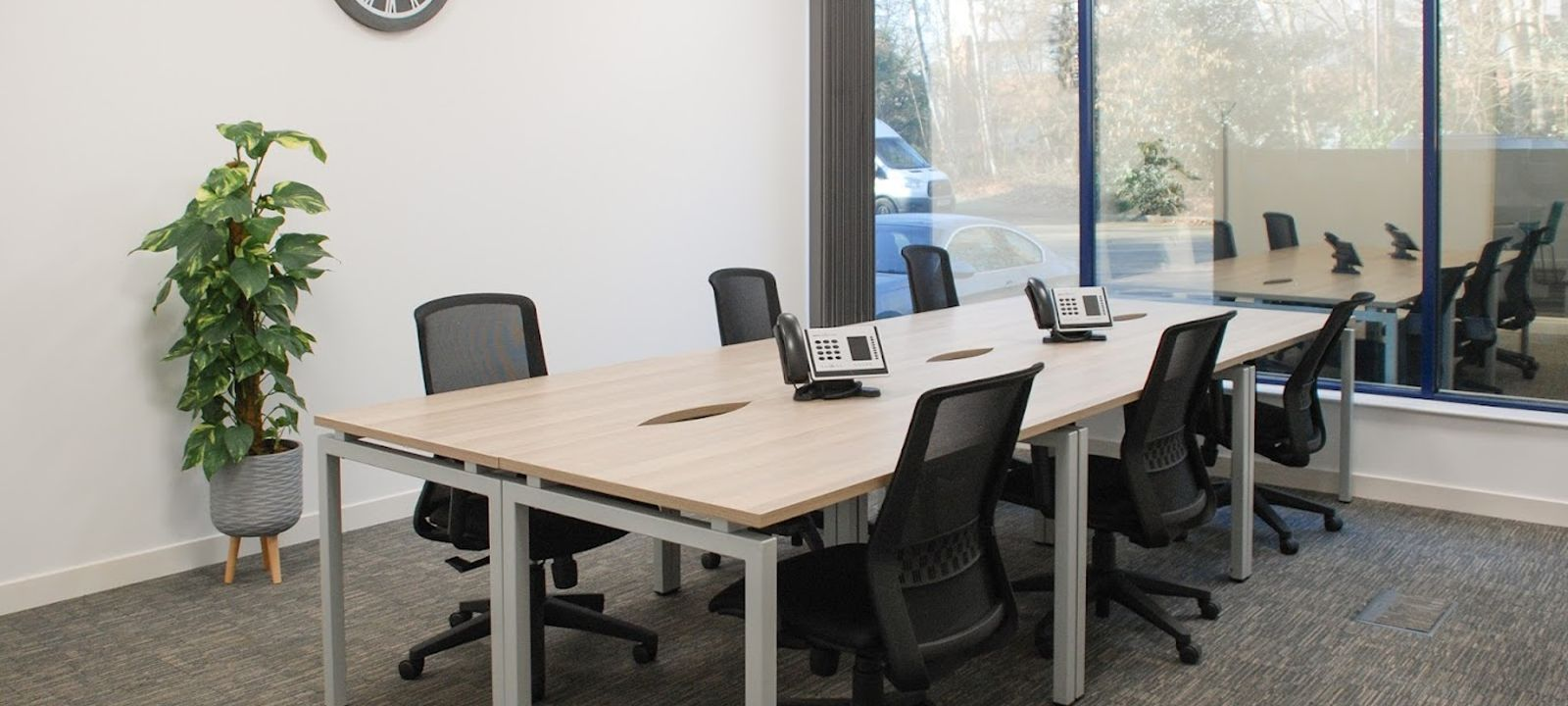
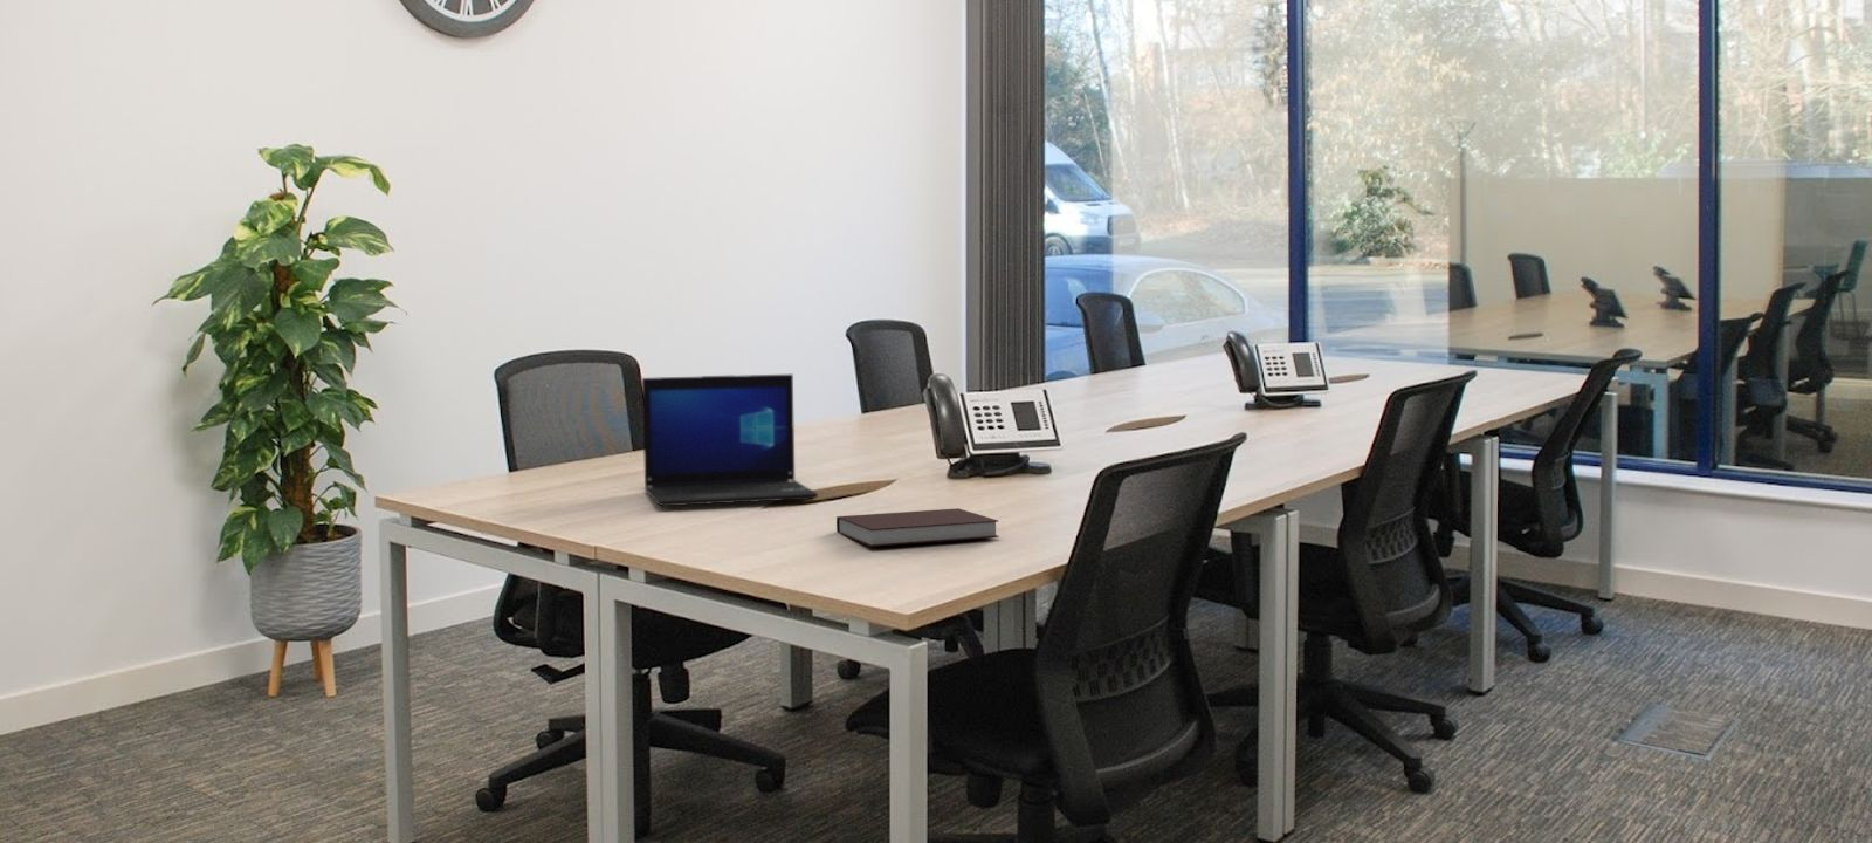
+ laptop (728, 437)
+ notebook (916, 525)
